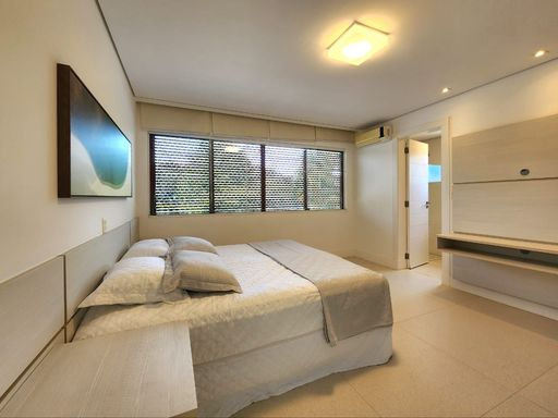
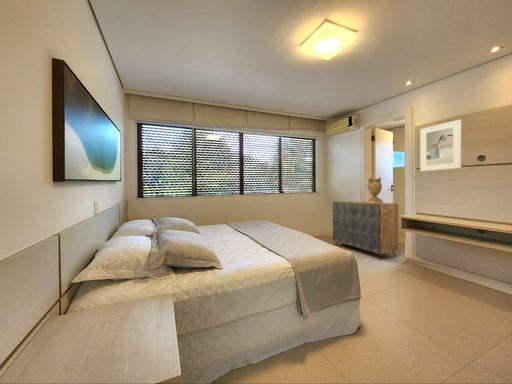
+ decorative urn (374, 189)
+ dresser (362, 226)
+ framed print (439, 147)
